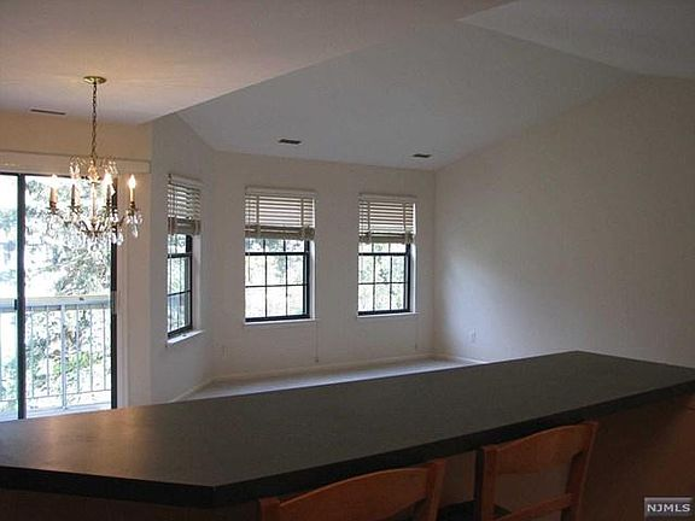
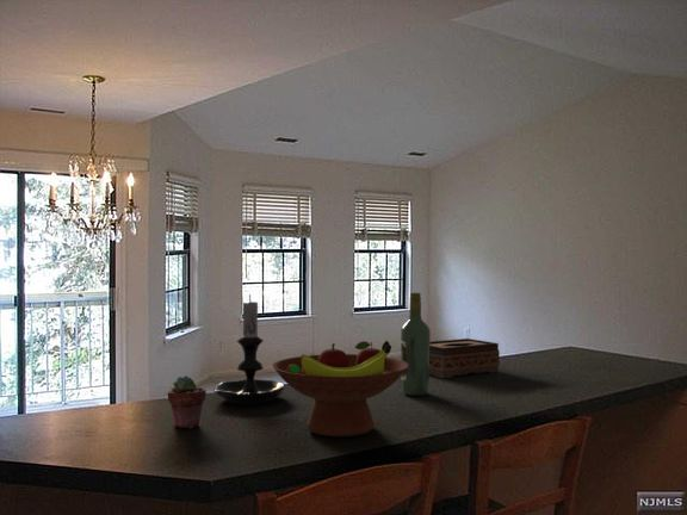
+ candle holder (248, 346)
+ potted succulent (186, 399)
+ wine bottle (415, 342)
+ tissue box (456, 356)
+ fruit bowl (340, 383)
